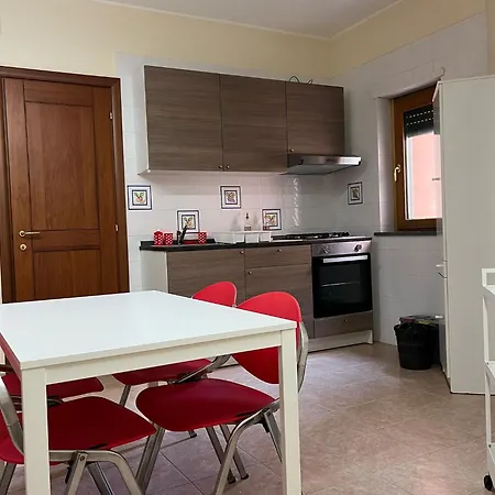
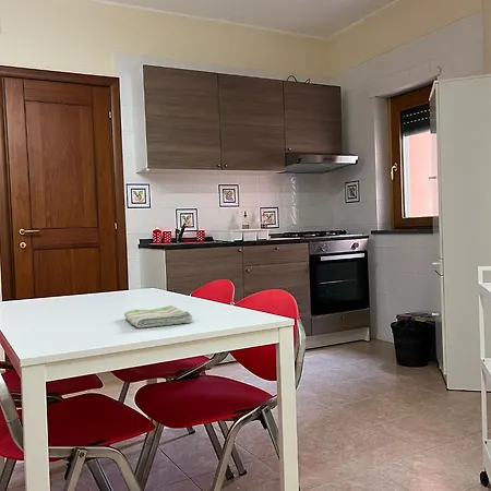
+ dish towel (156, 314)
